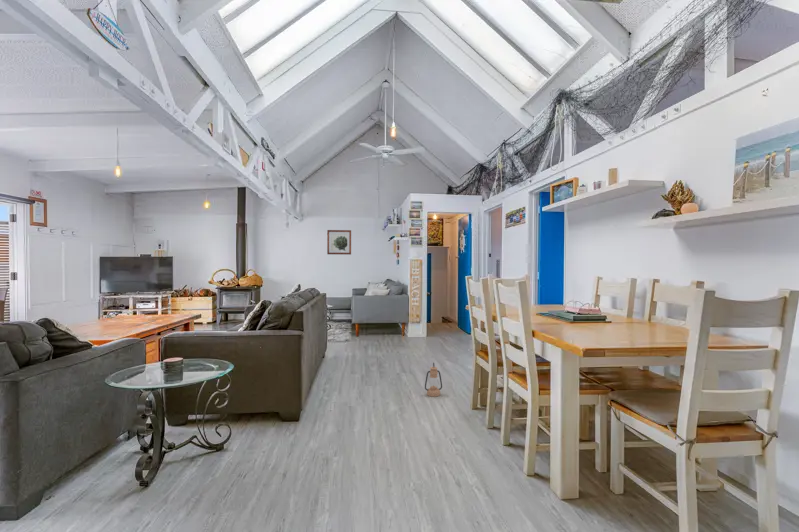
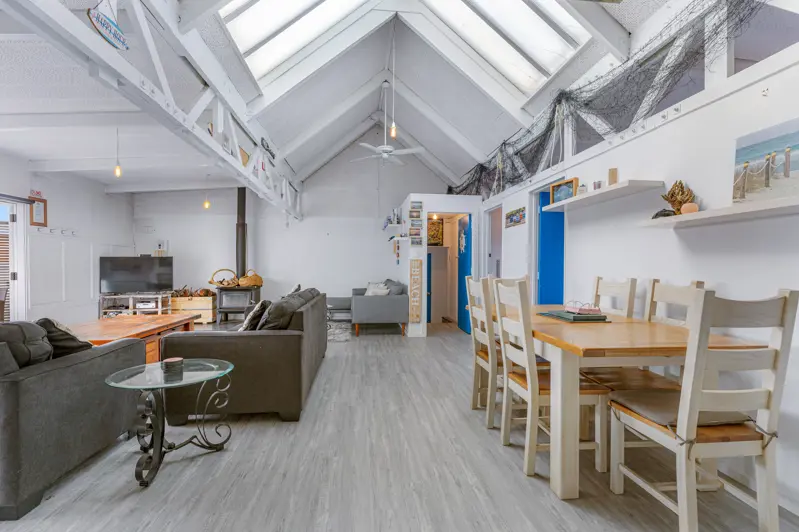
- lantern (433, 377)
- wall art (339, 242)
